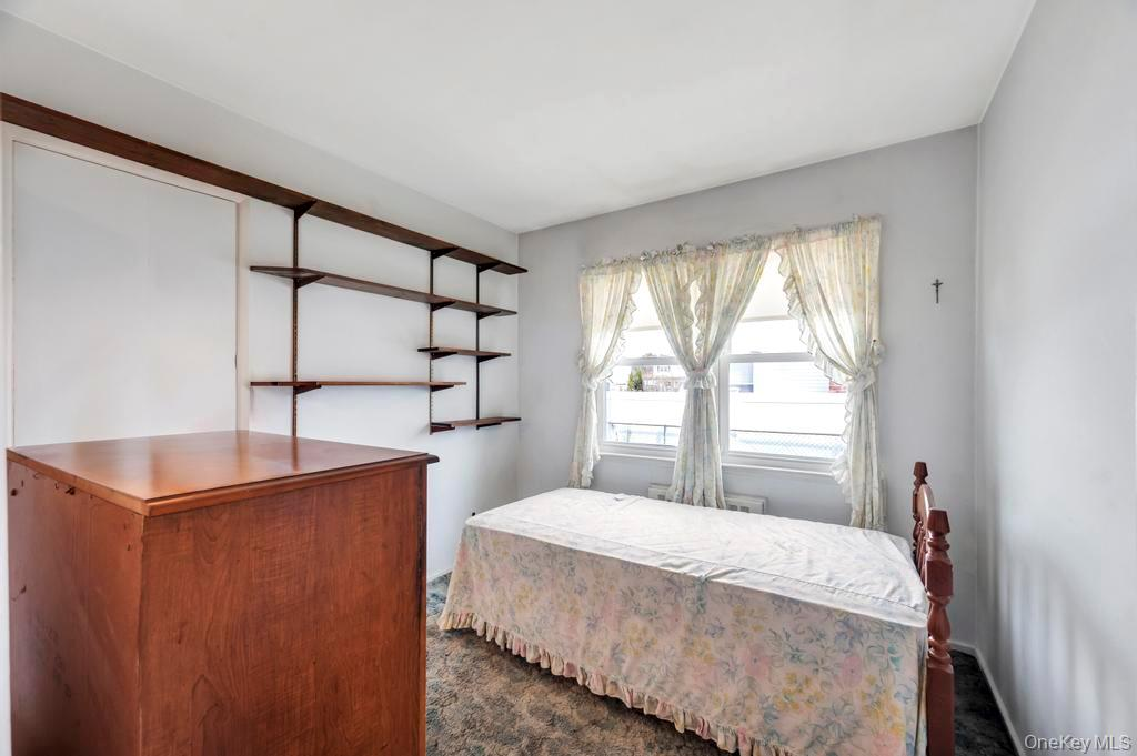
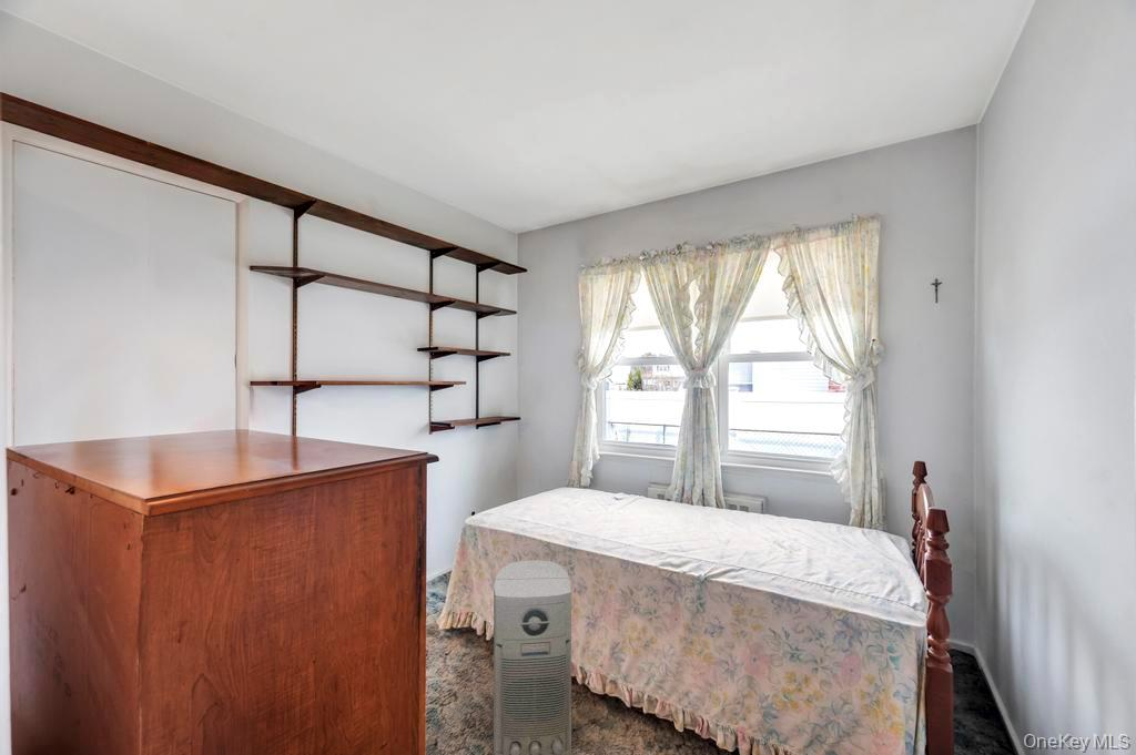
+ air purifier (531, 654)
